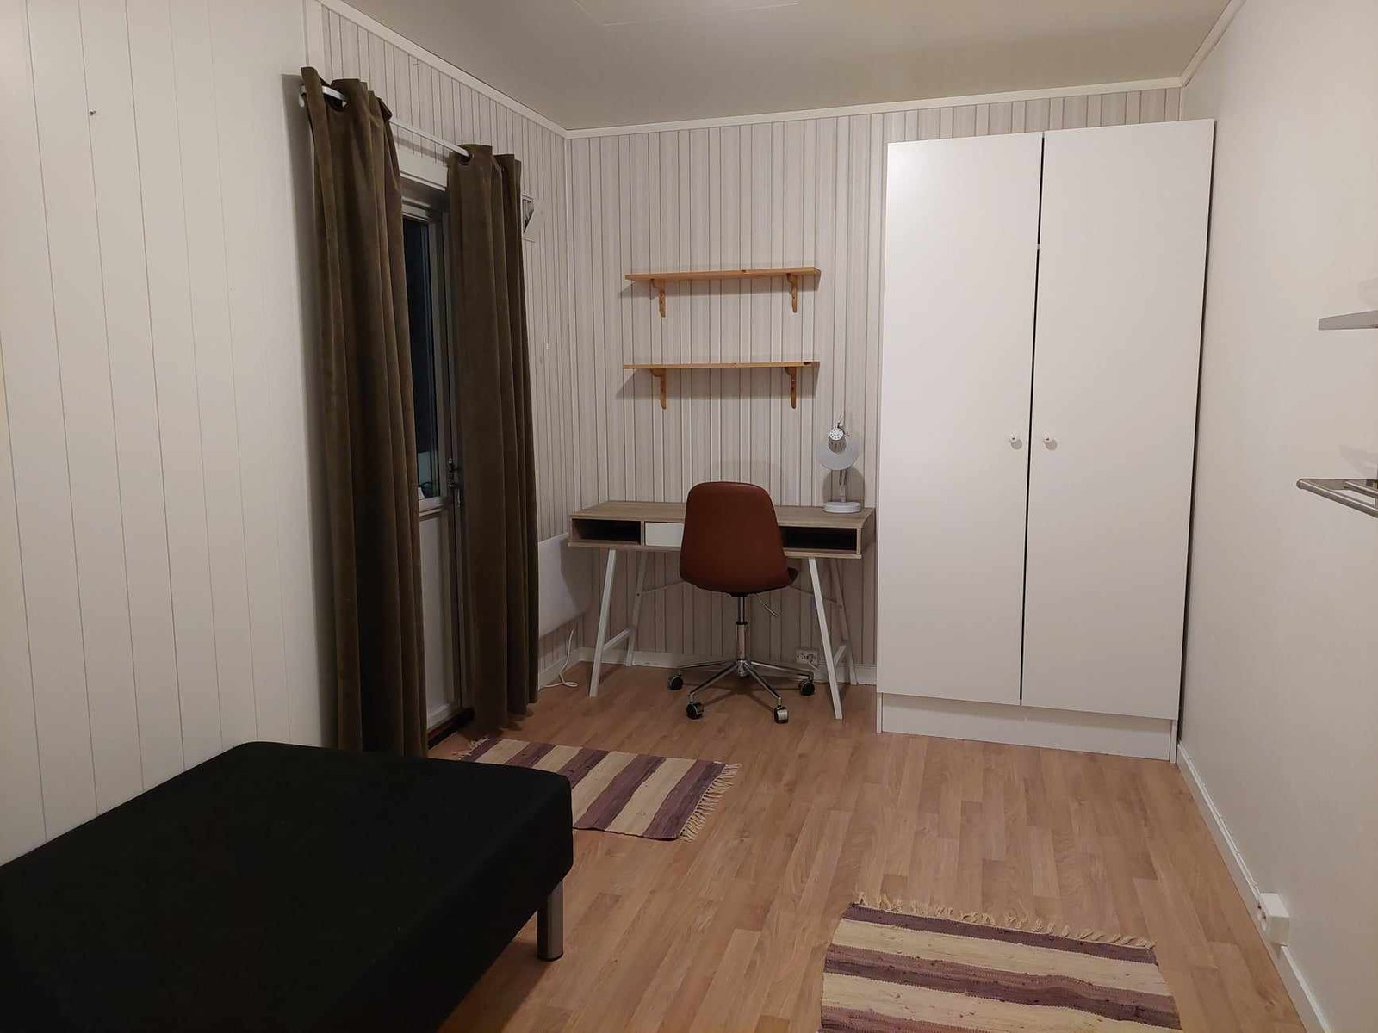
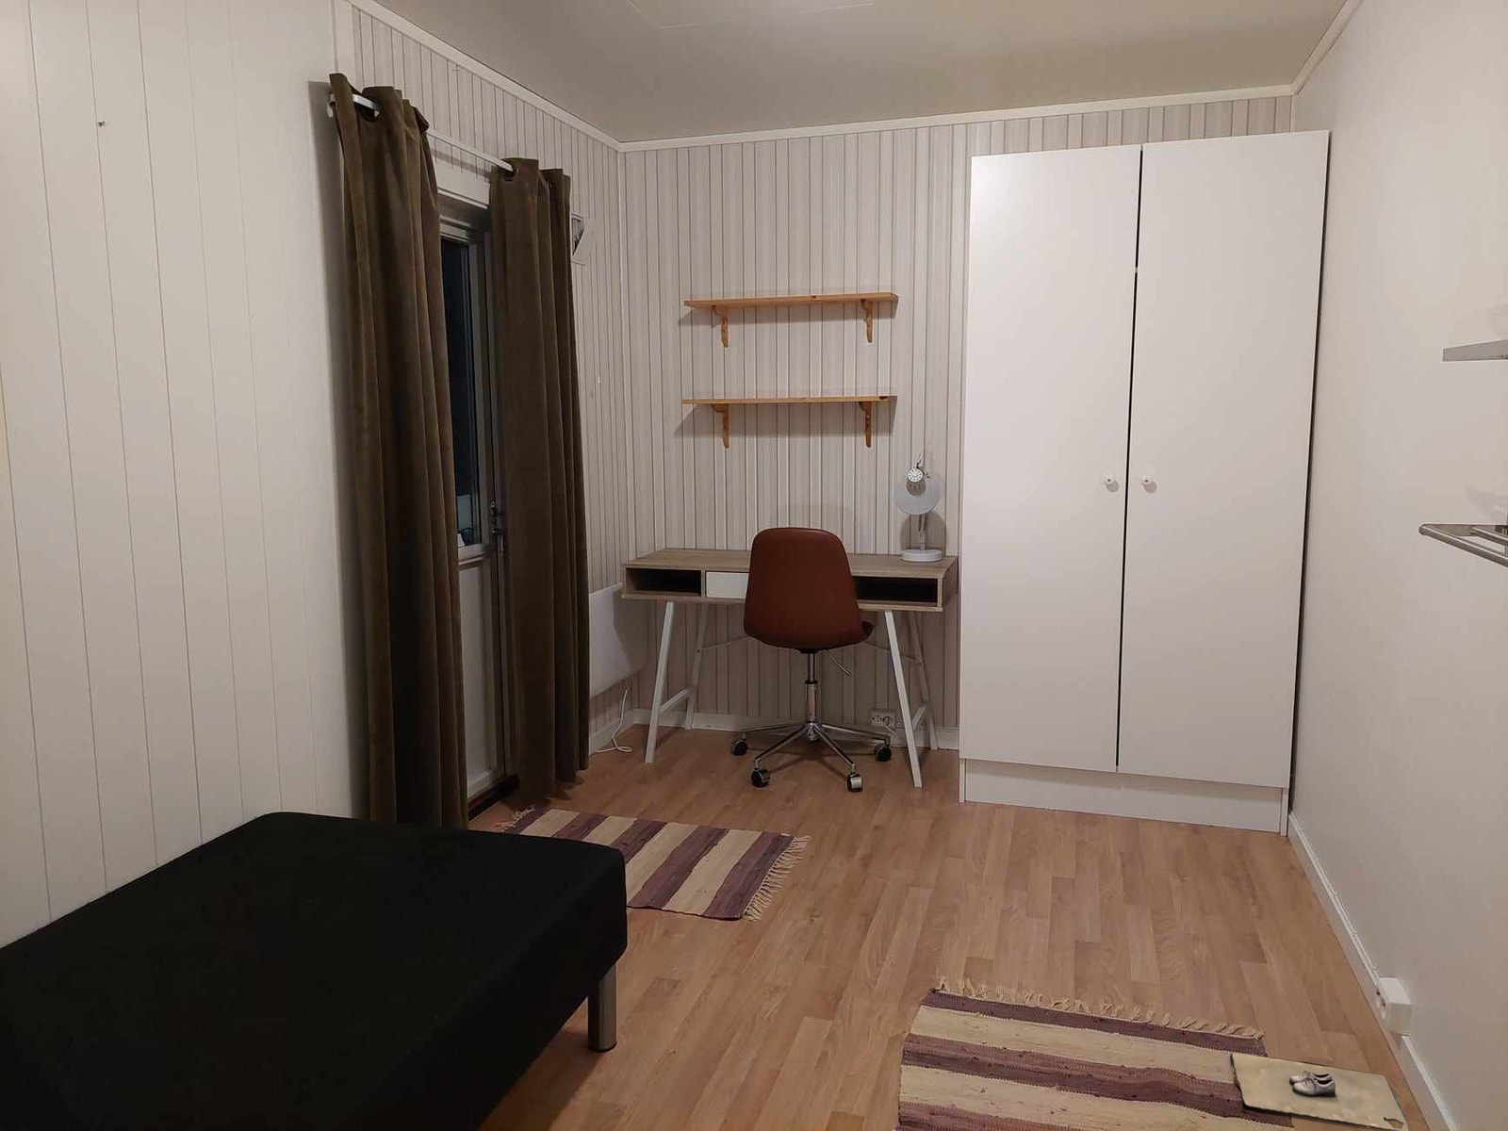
+ shoes (1314, 1083)
